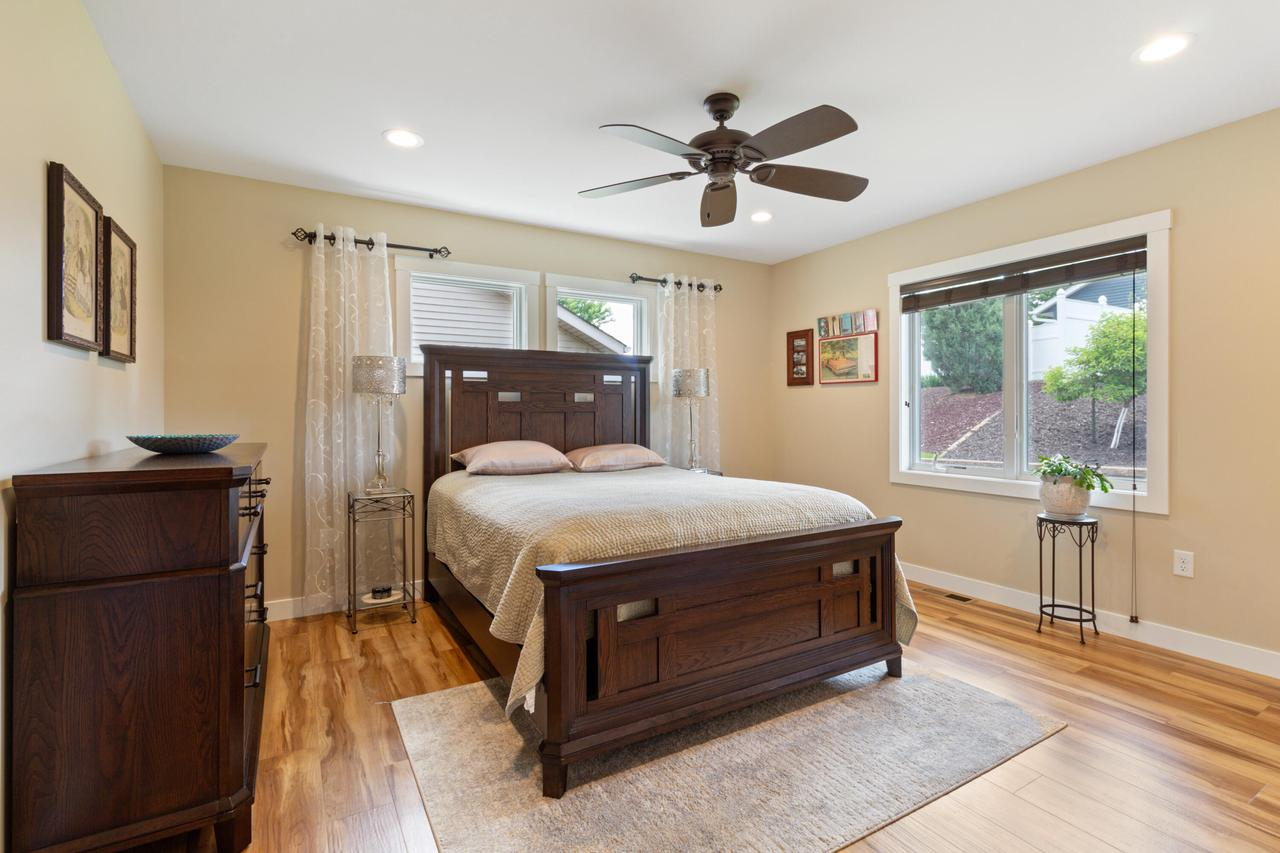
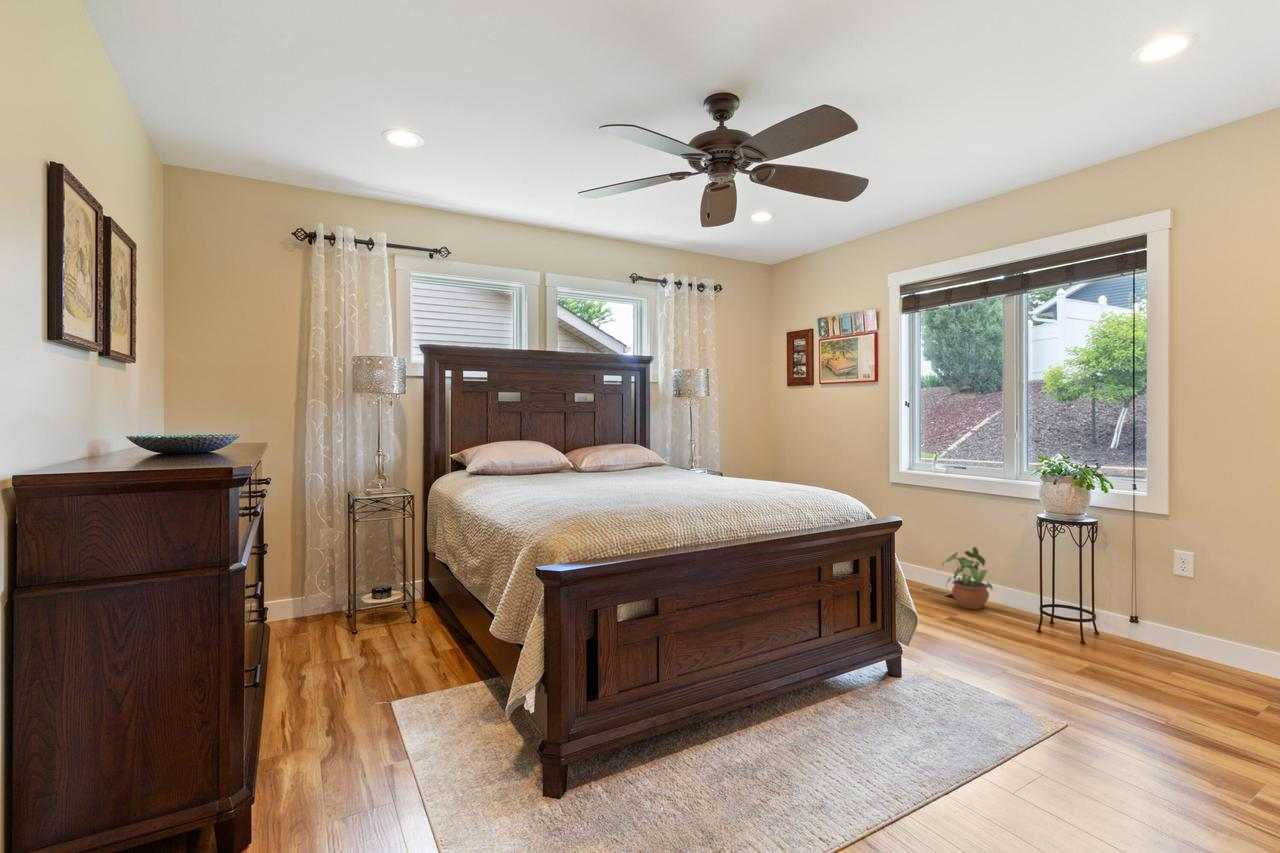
+ potted plant (970, 576)
